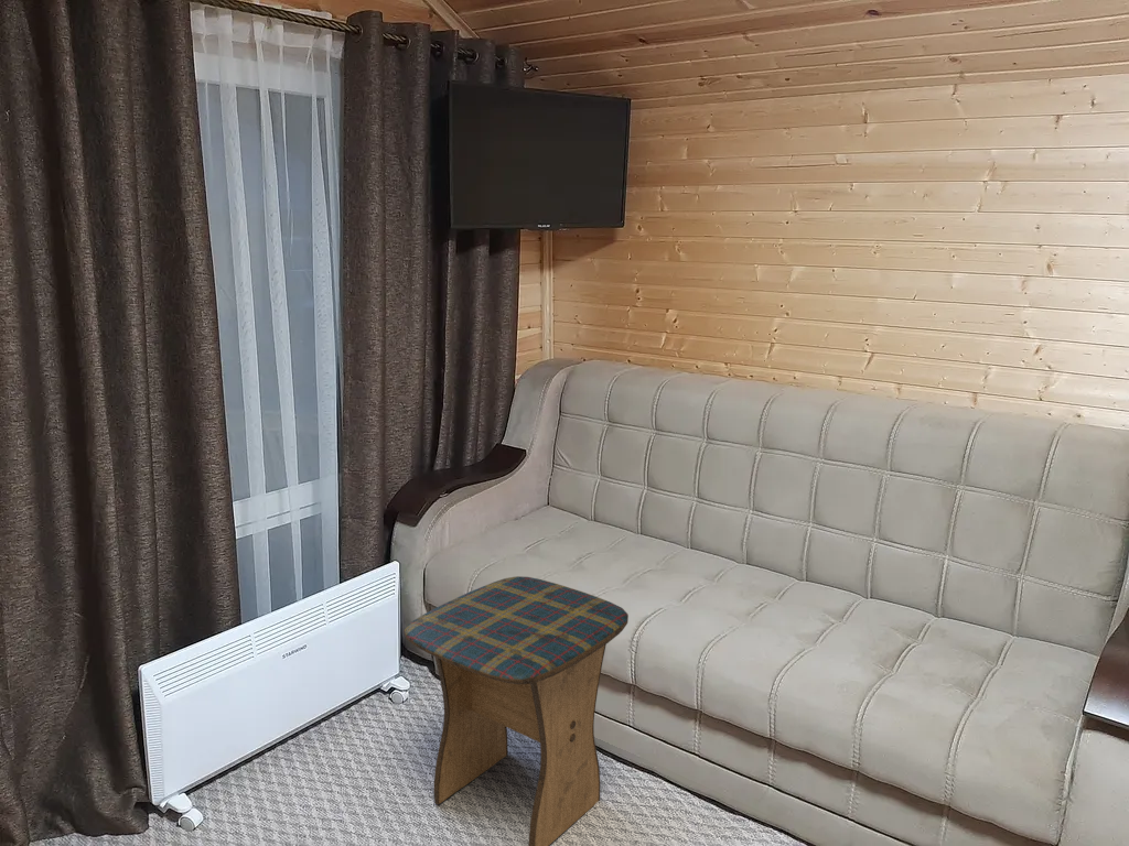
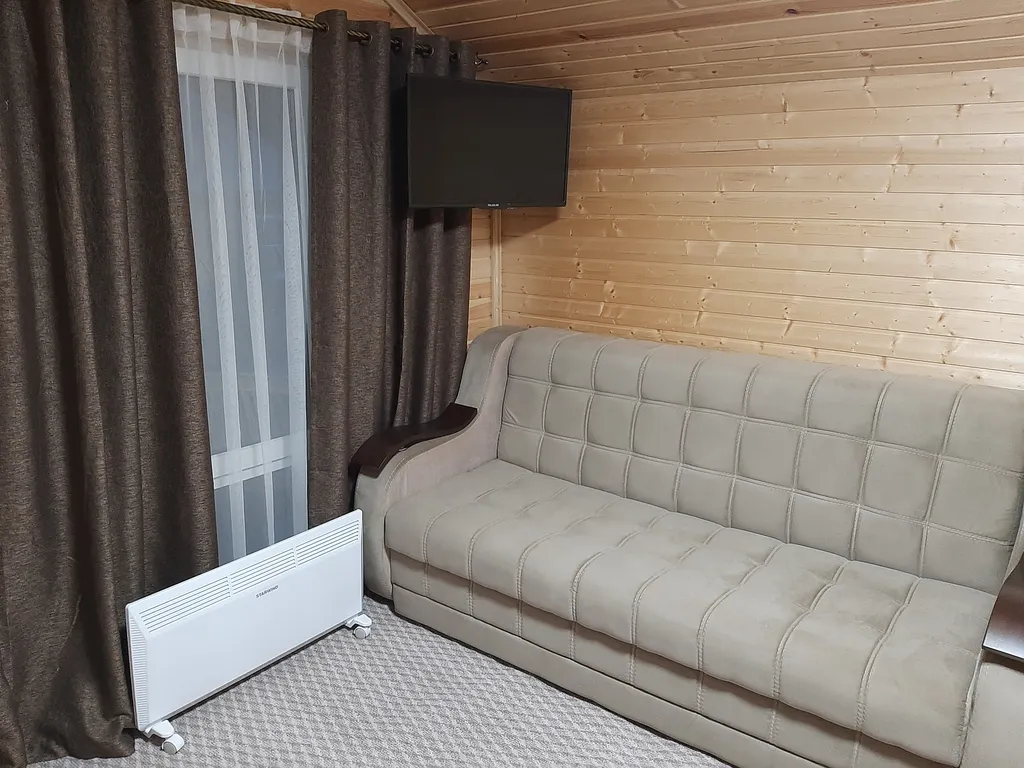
- stool (518, 711)
